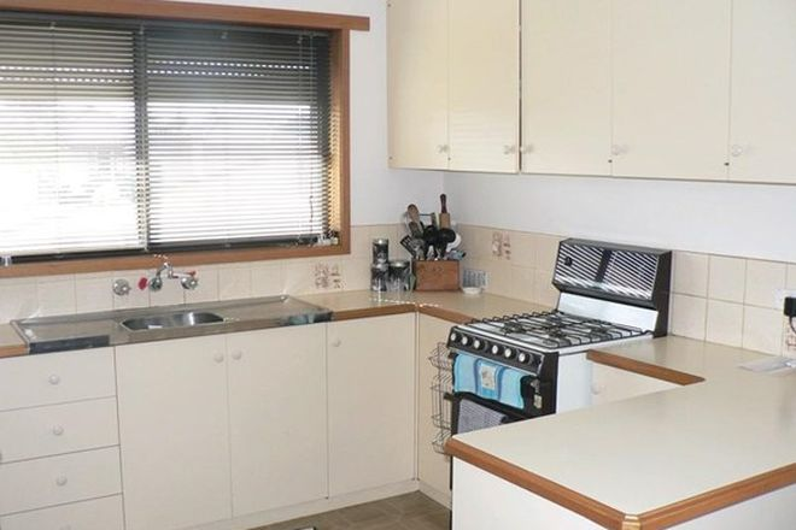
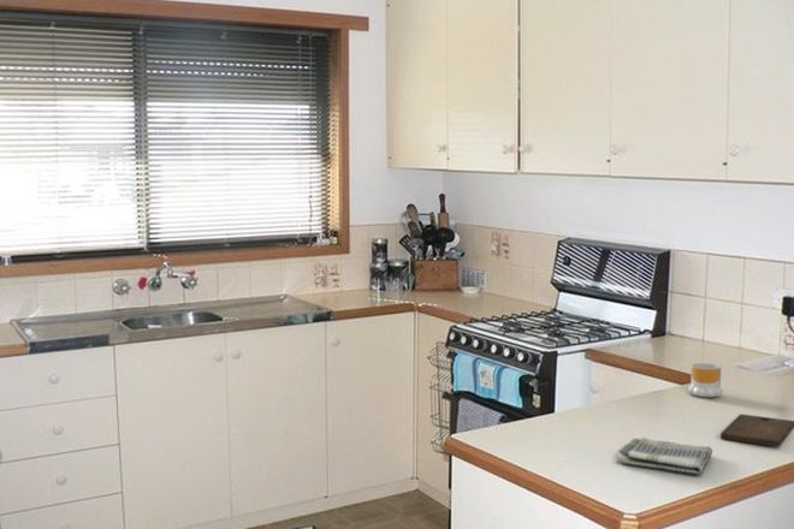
+ cutting board (758, 429)
+ dish towel (664, 452)
+ mug (705, 379)
